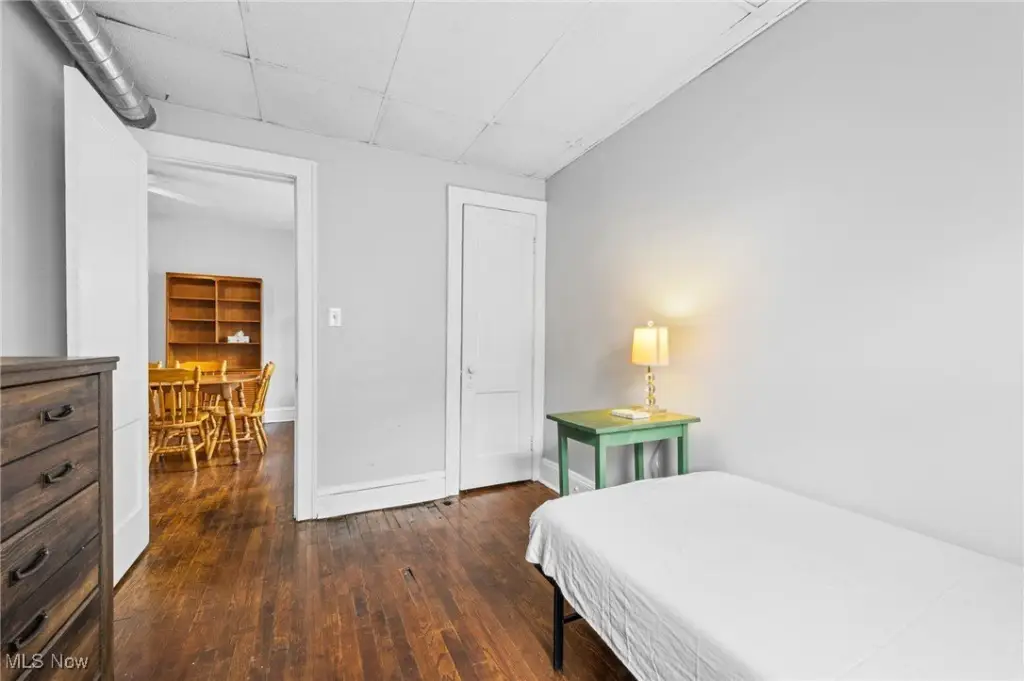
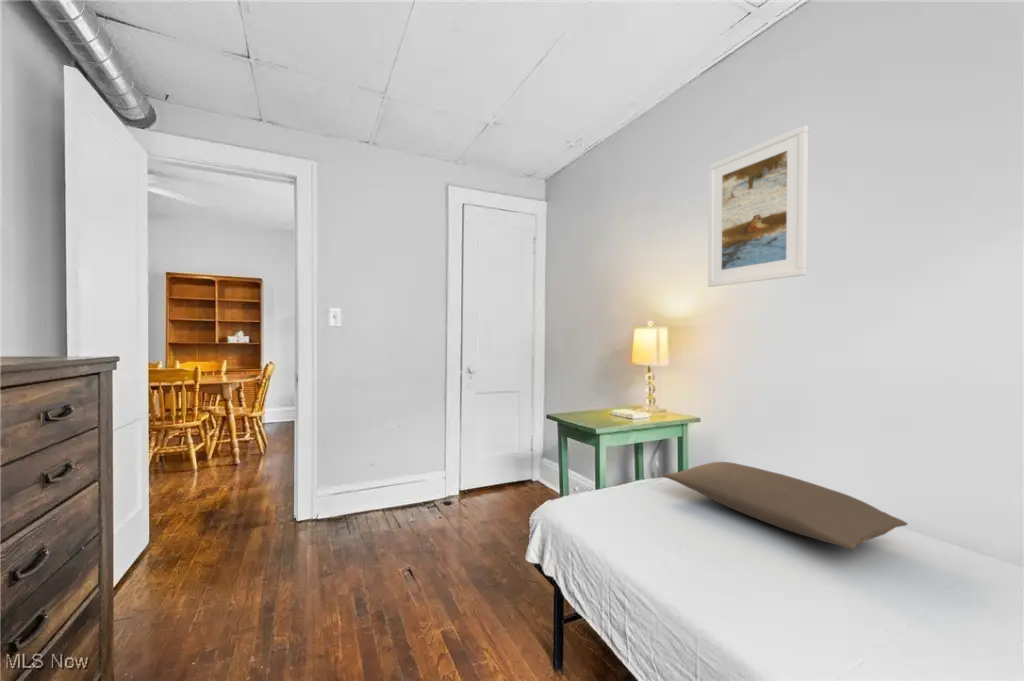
+ pillow (769, 496)
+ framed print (752, 214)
